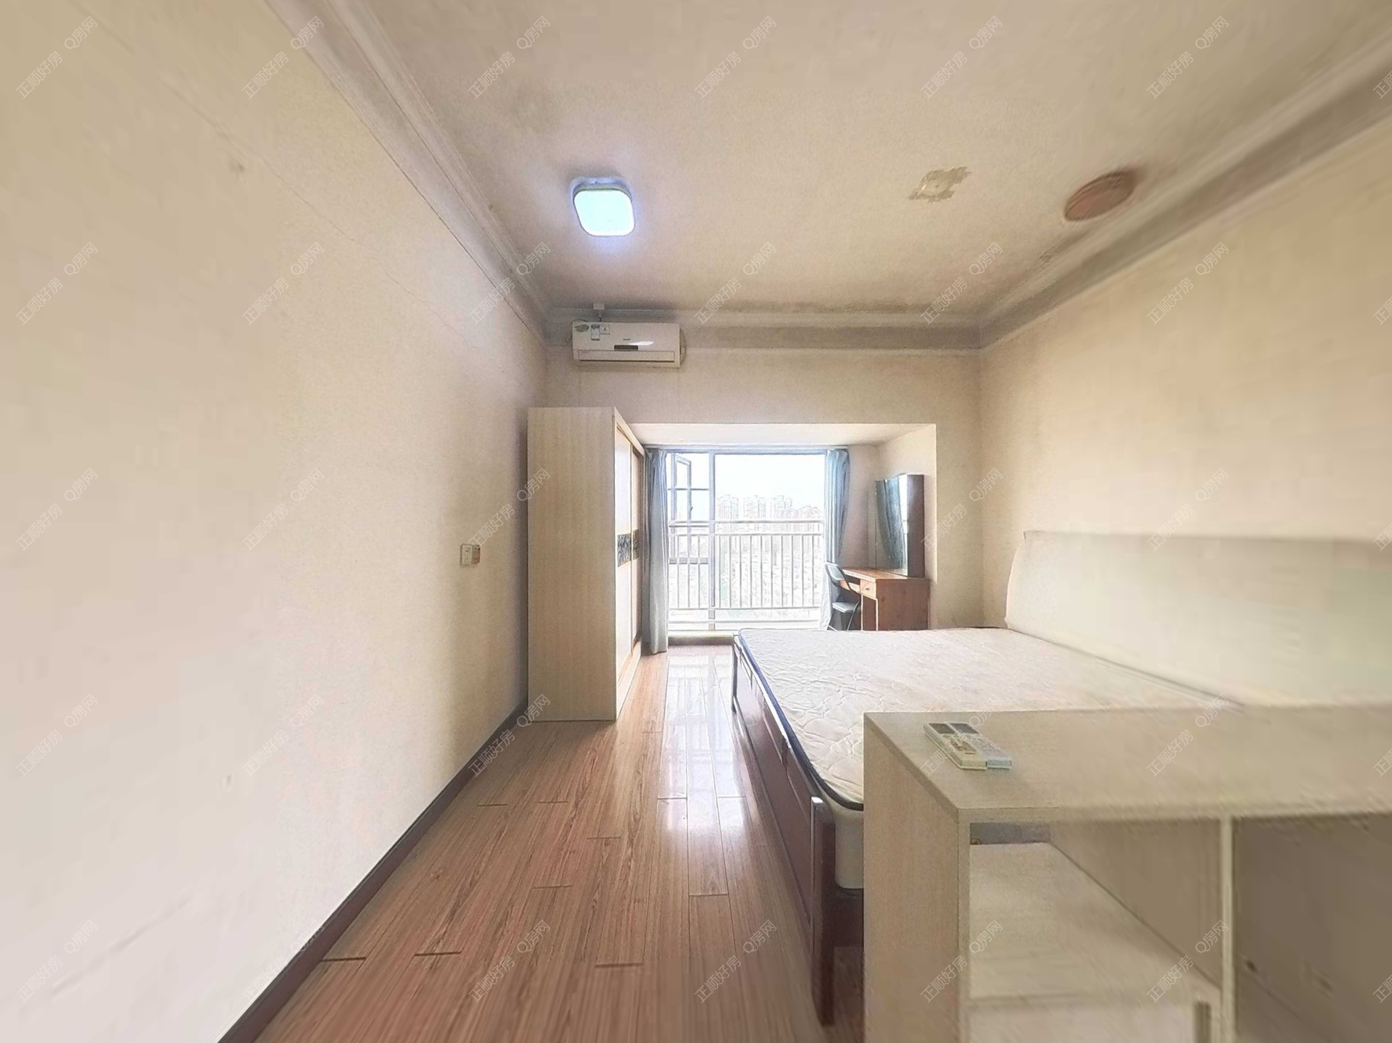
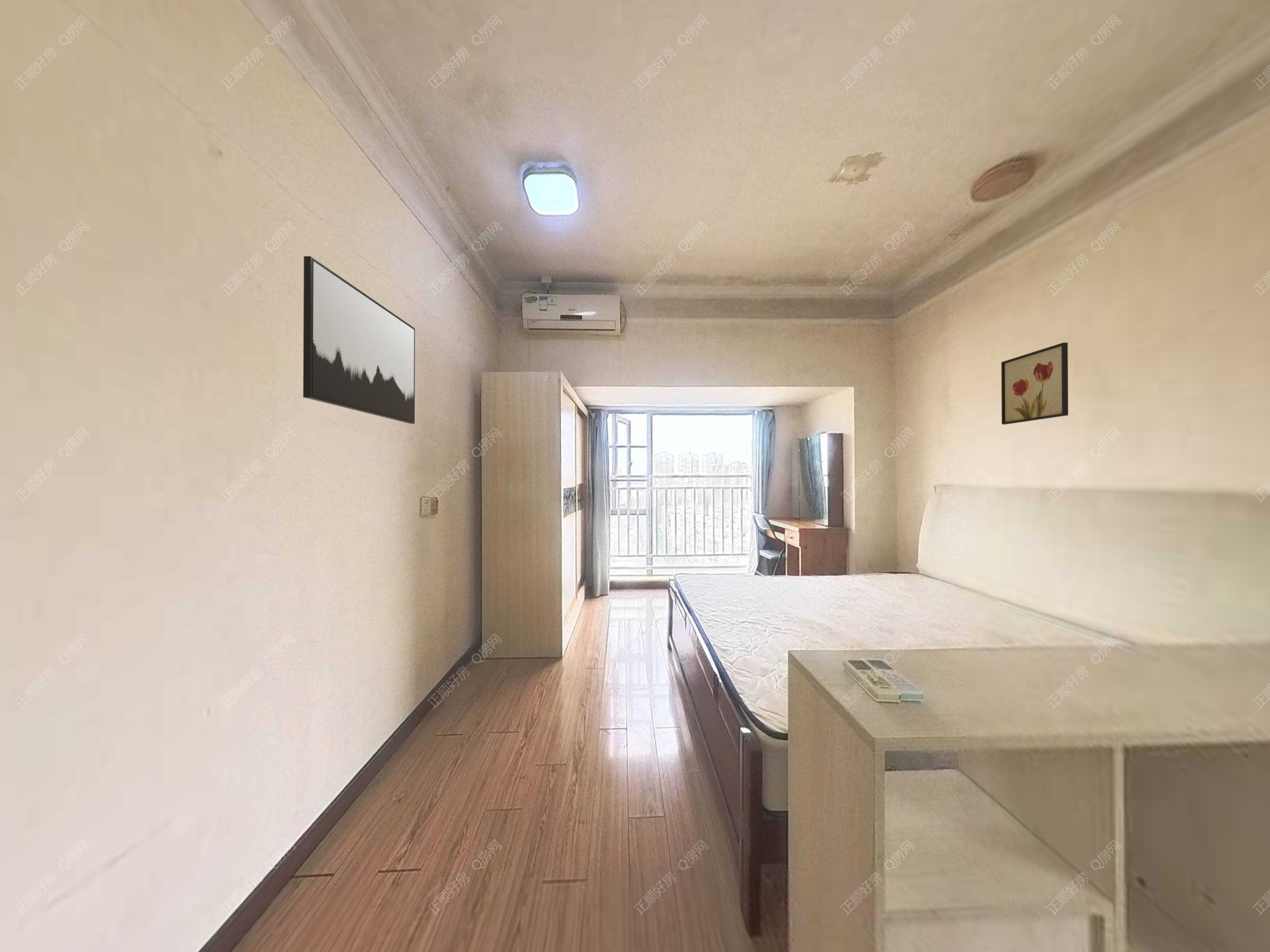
+ wall art (370, 356)
+ wall art (1033, 386)
